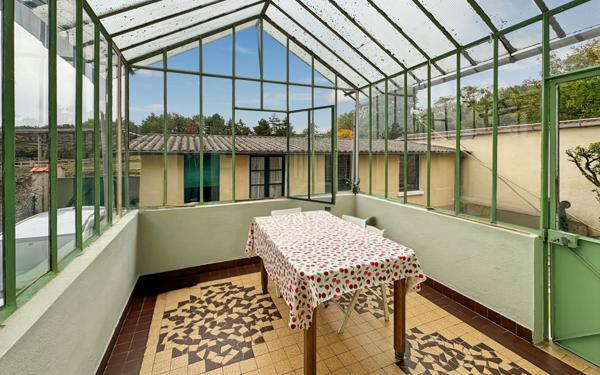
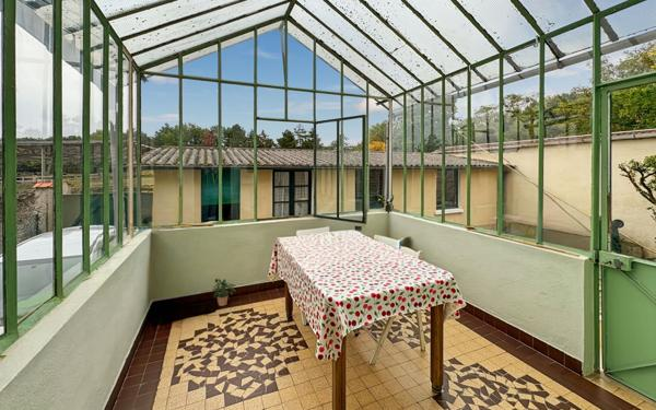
+ potted plant (224, 290)
